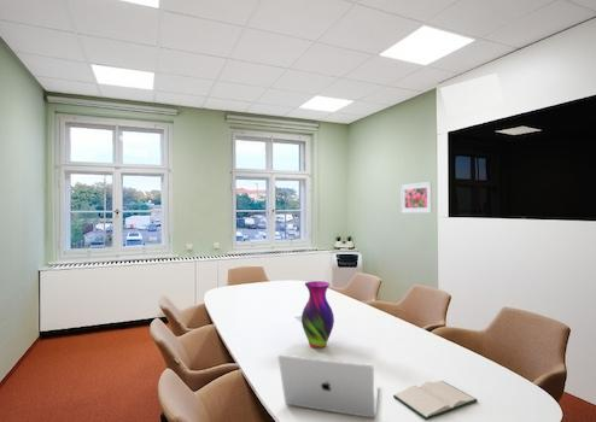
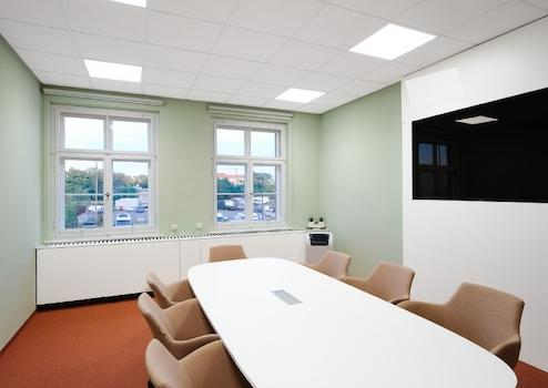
- laptop (332, 371)
- hardback book (434, 395)
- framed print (415, 198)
- vase (317, 313)
